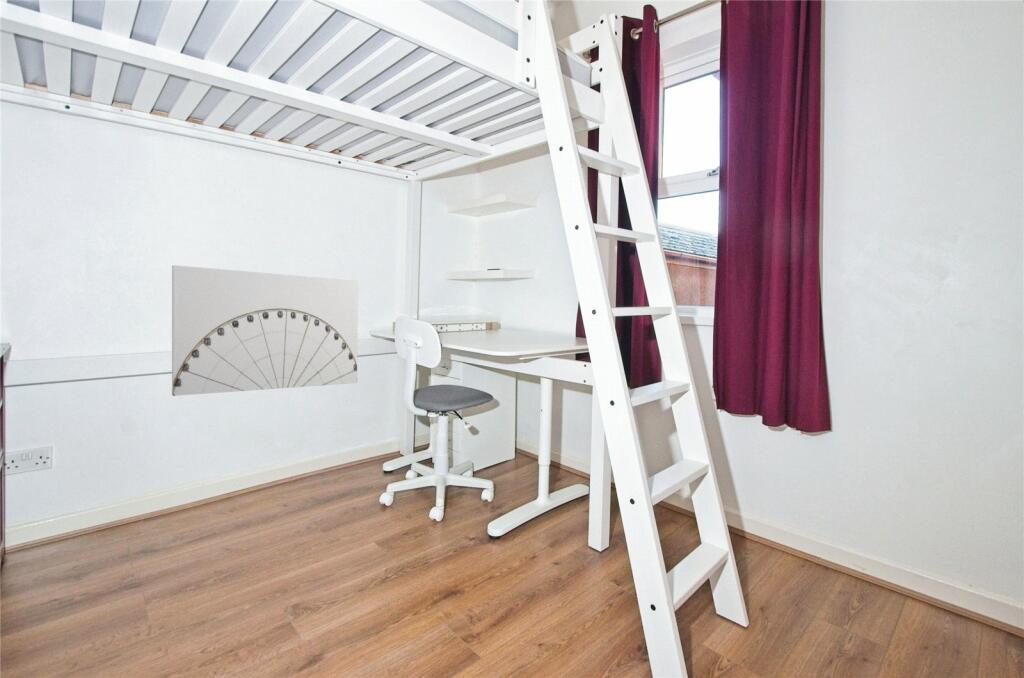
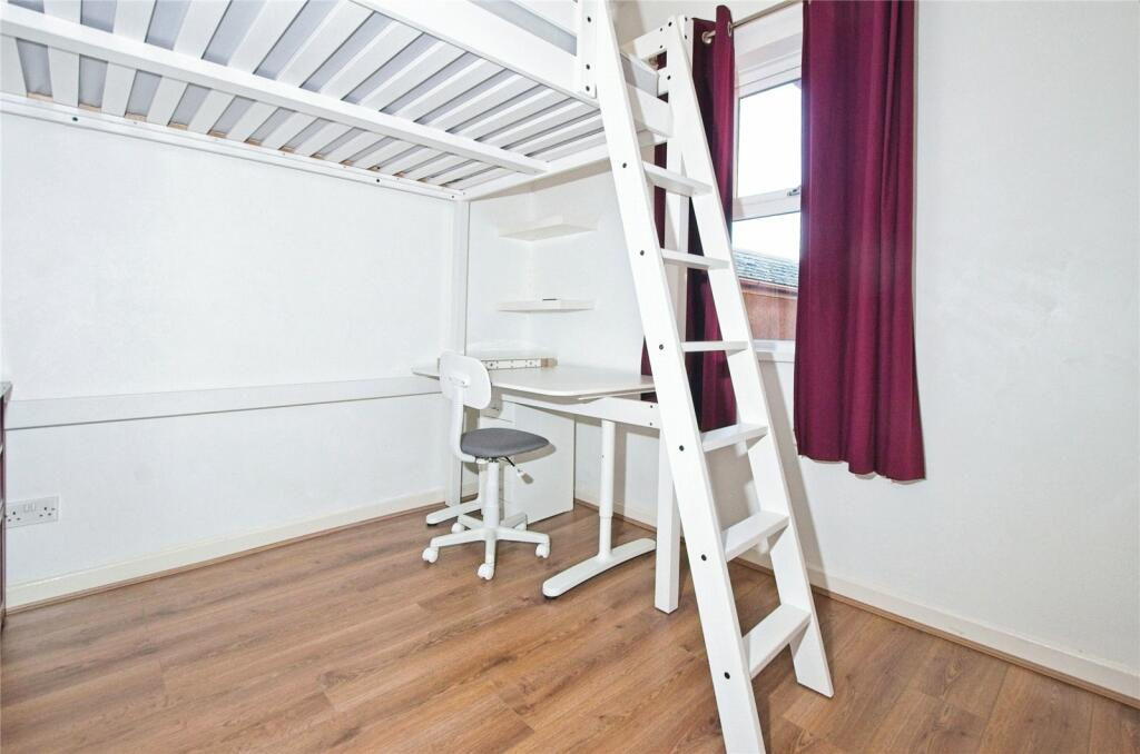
- wall art (275, 331)
